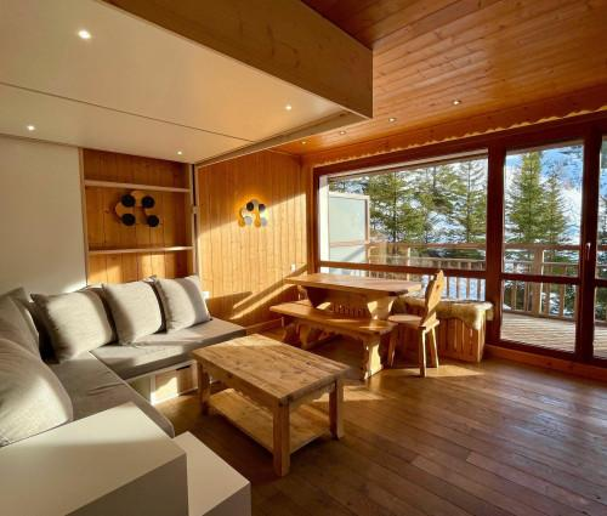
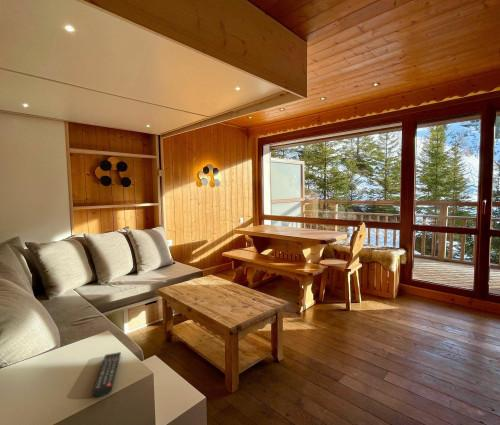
+ remote control (108, 371)
